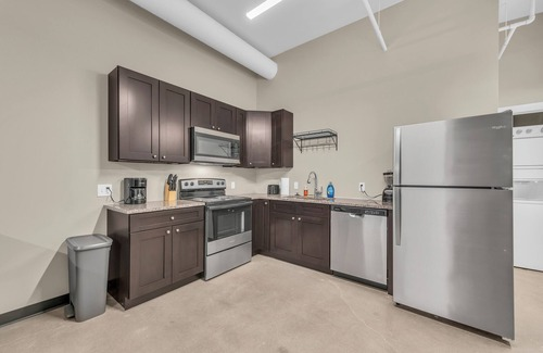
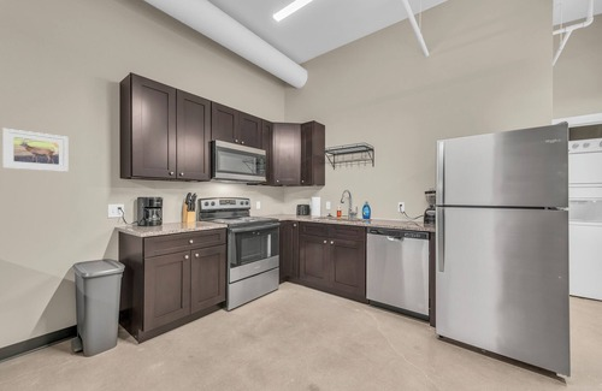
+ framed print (37, 150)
